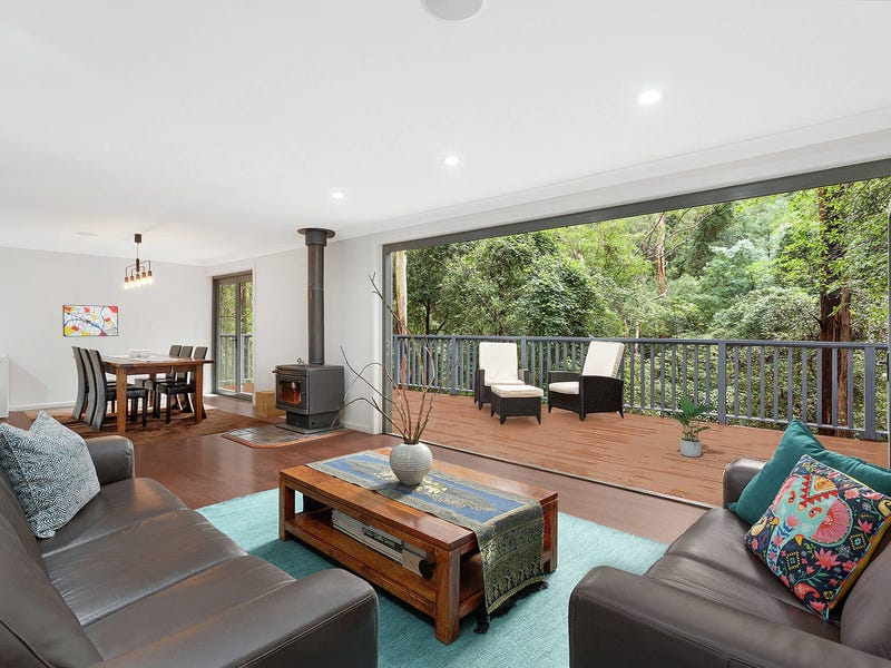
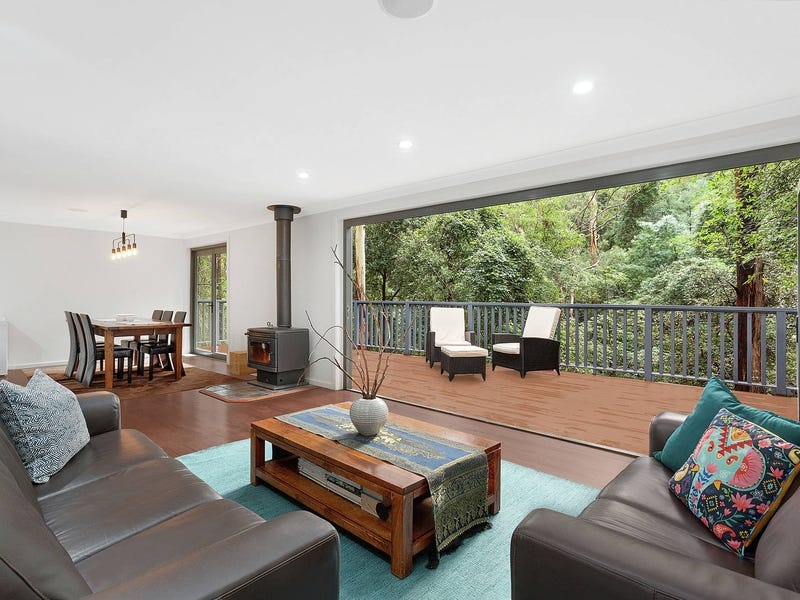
- wall art (91, 321)
- potted plant (691, 428)
